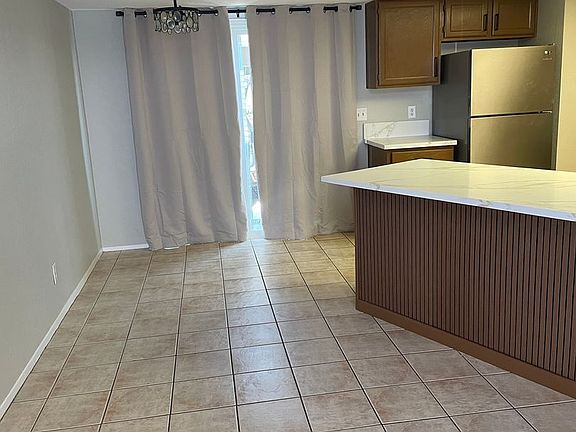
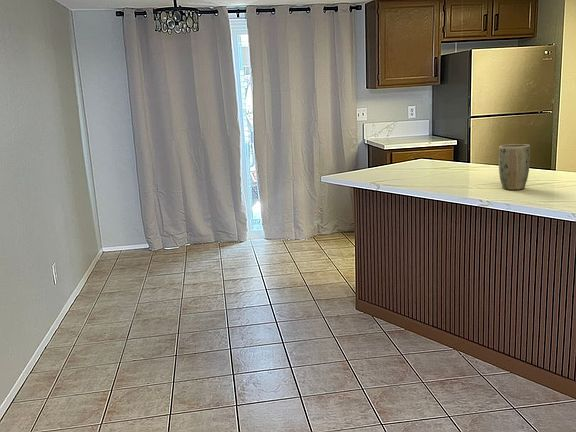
+ plant pot (514, 166)
